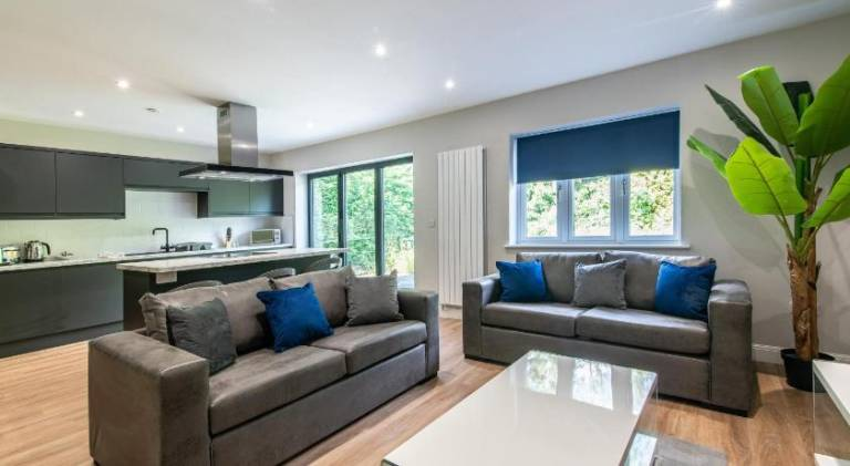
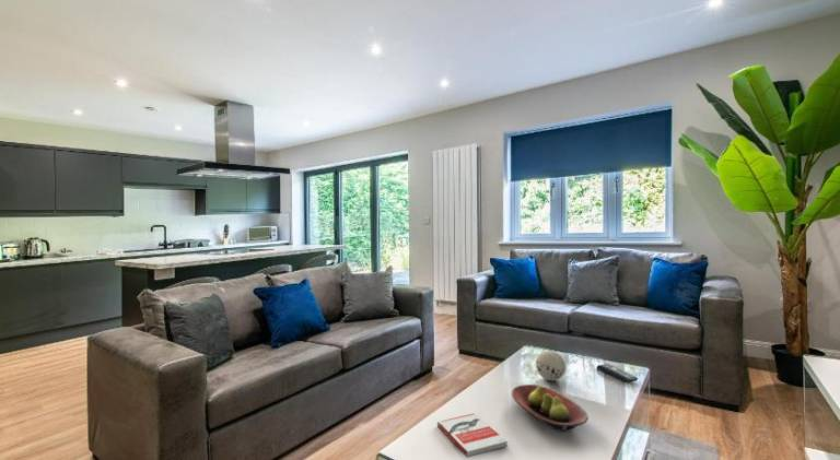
+ book (470, 433)
+ remote control (616, 371)
+ decorative ball (550, 365)
+ fruit bowl (547, 403)
